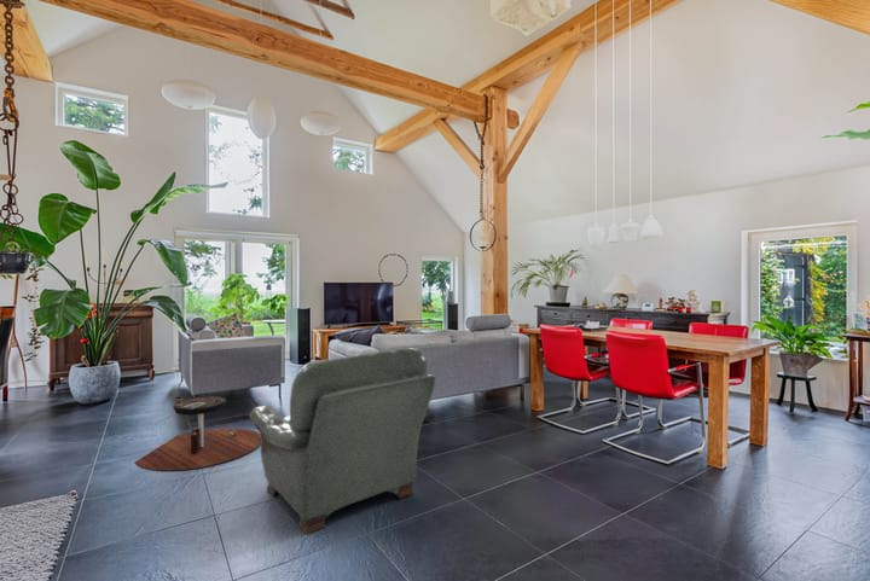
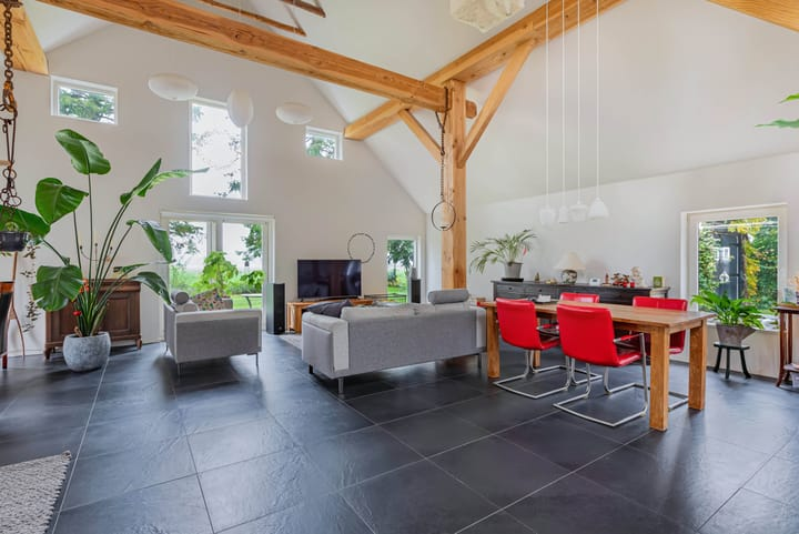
- coffee table (201, 416)
- armchair (343, 420)
